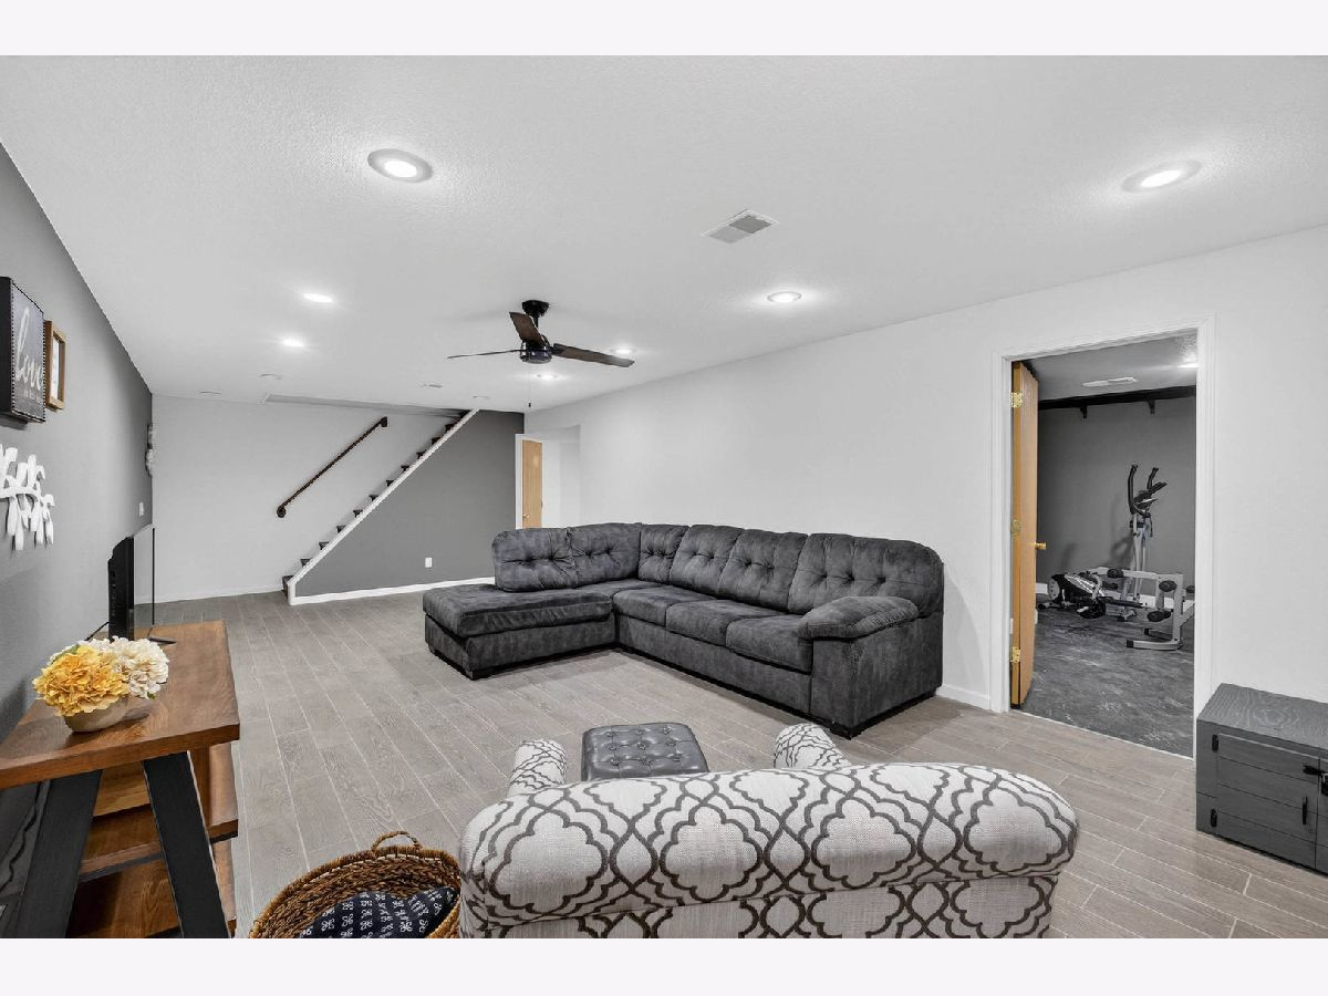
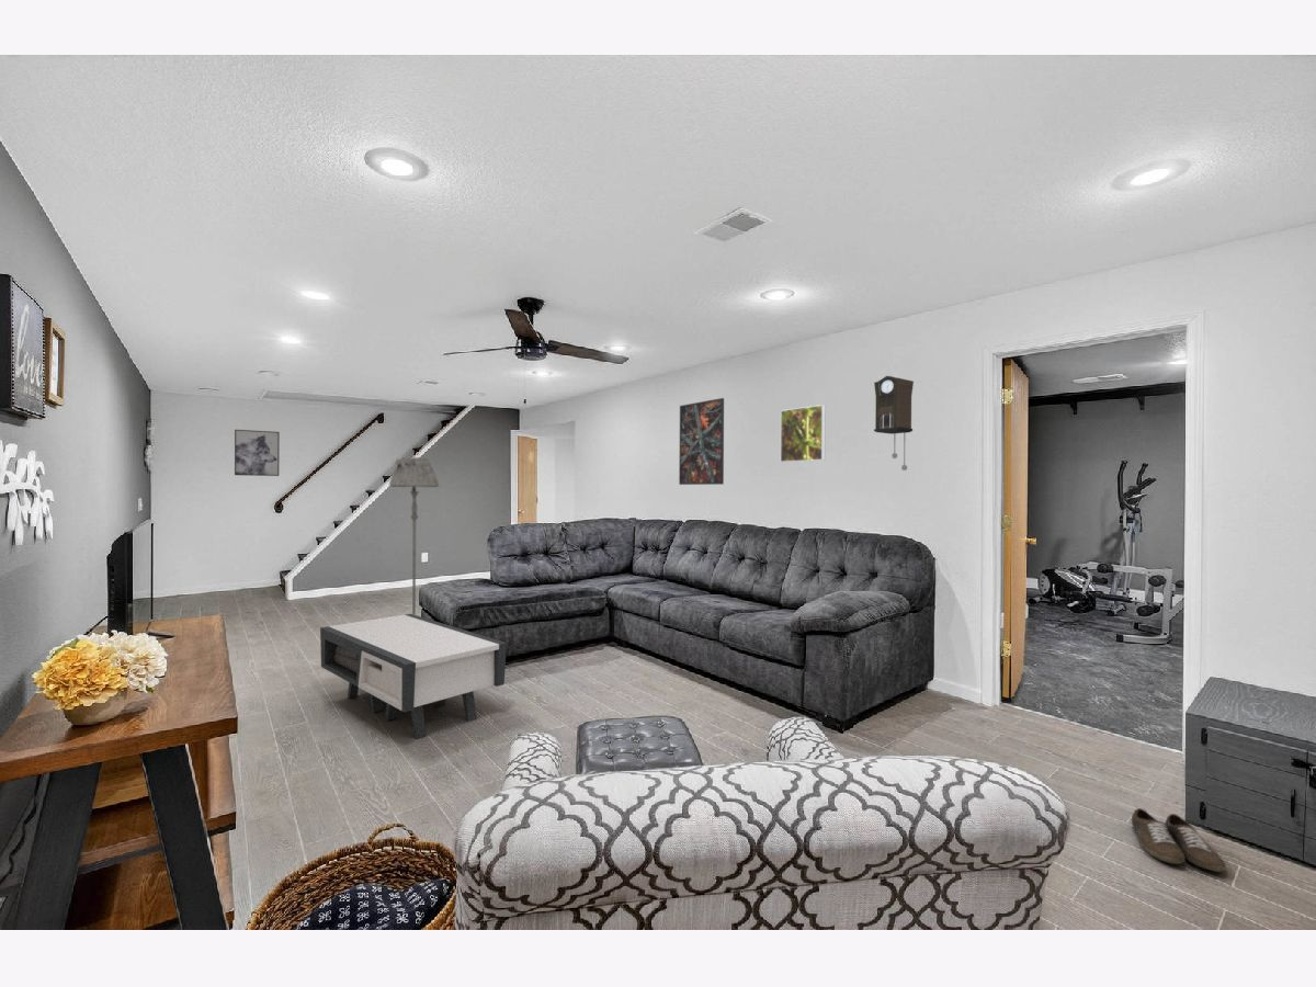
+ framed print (700, 443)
+ shoe (1173, 837)
+ pendulum clock (893, 423)
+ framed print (802, 434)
+ wall art (257, 453)
+ coffee table (408, 671)
+ floor lamp (413, 559)
